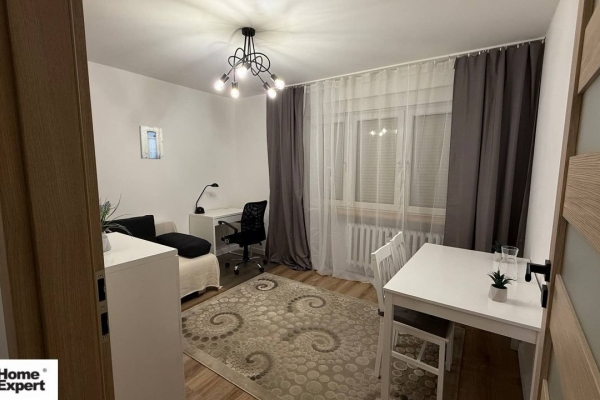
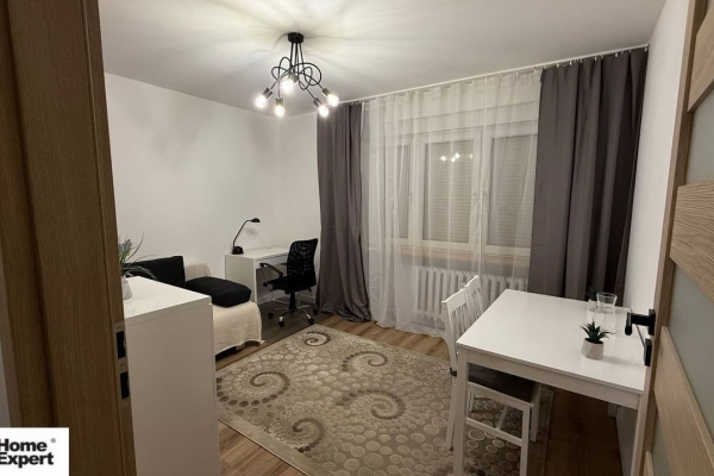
- wall art (151, 143)
